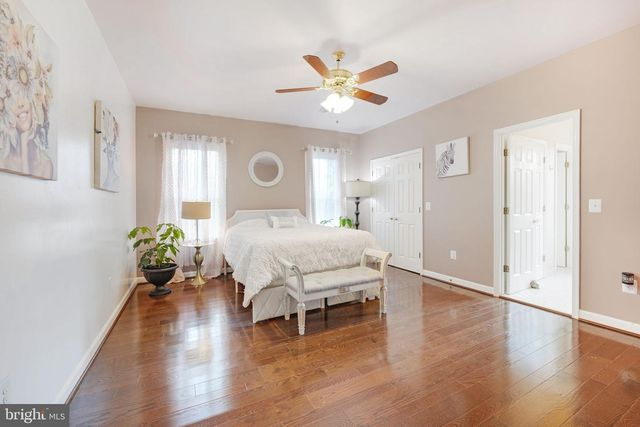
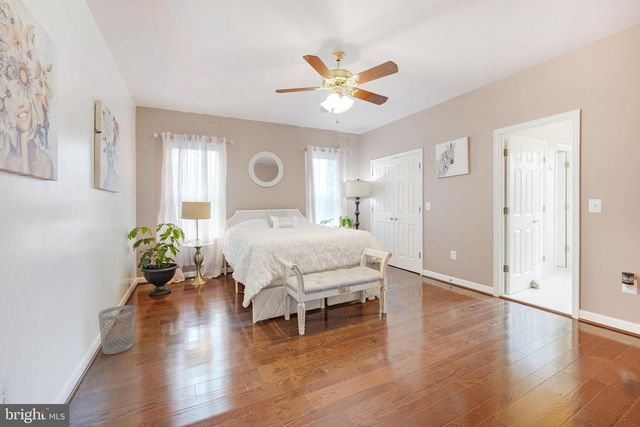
+ wastebasket (118, 329)
